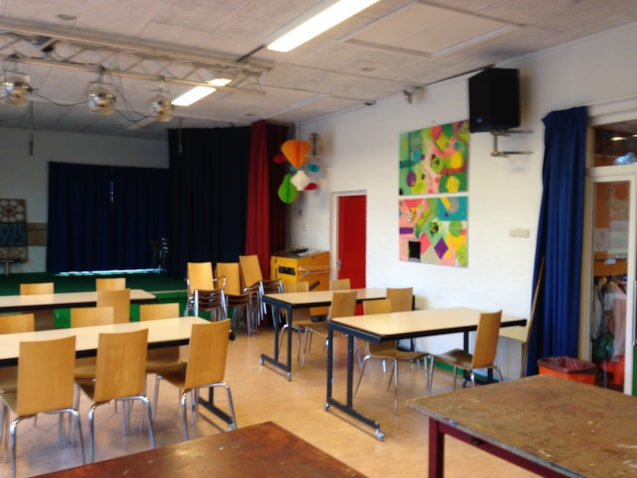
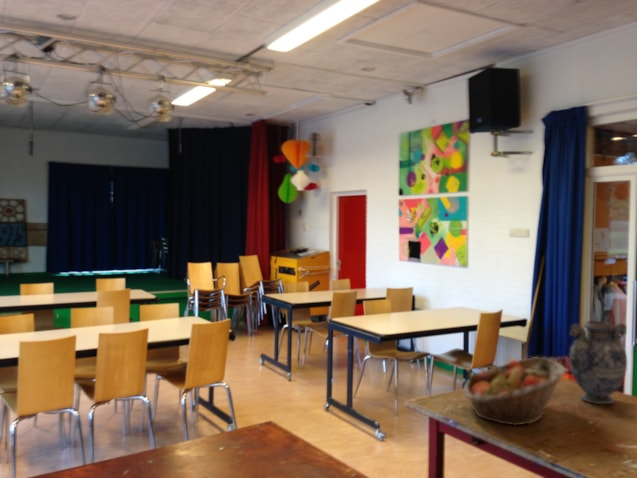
+ vase (597, 361)
+ fruit basket (512, 387)
